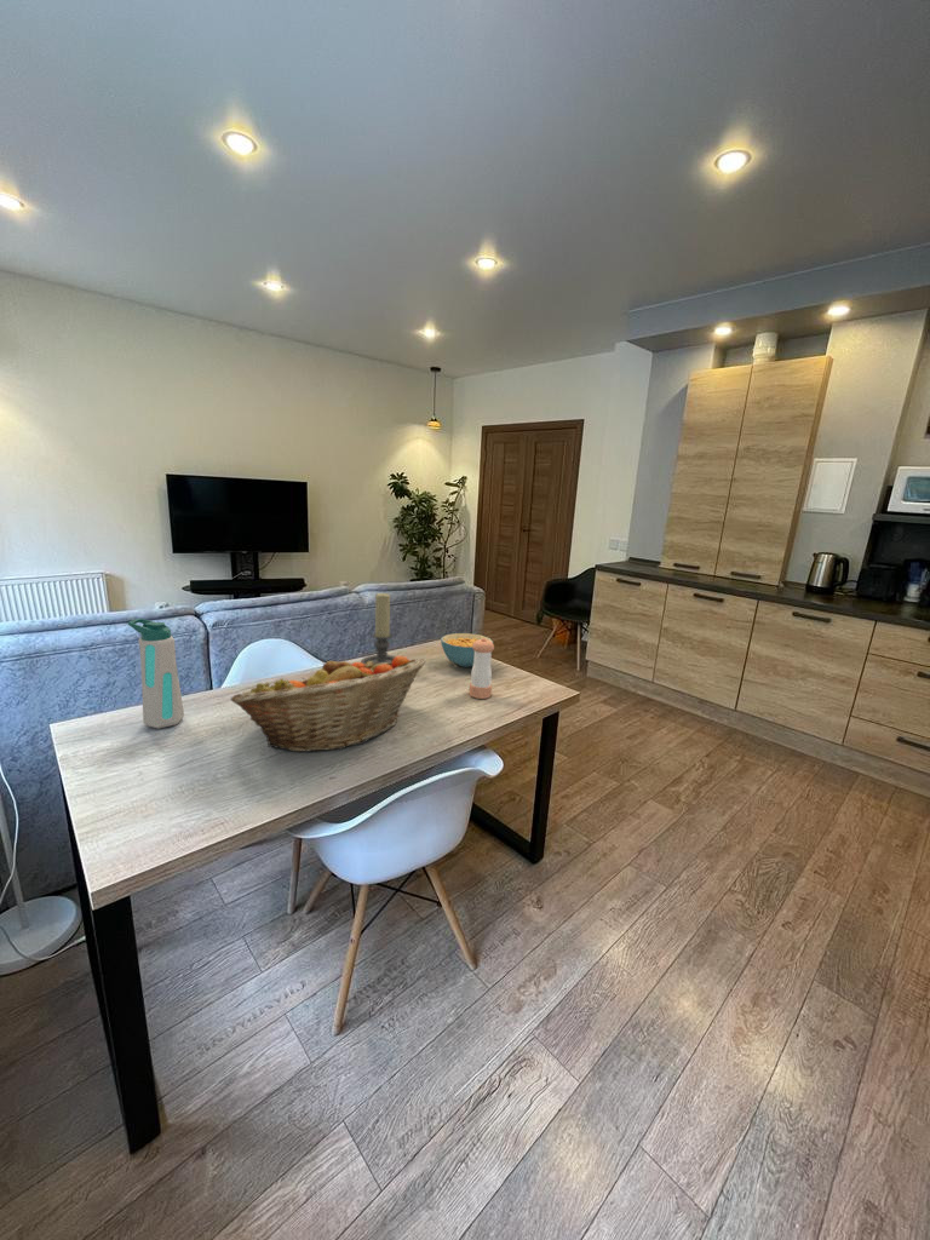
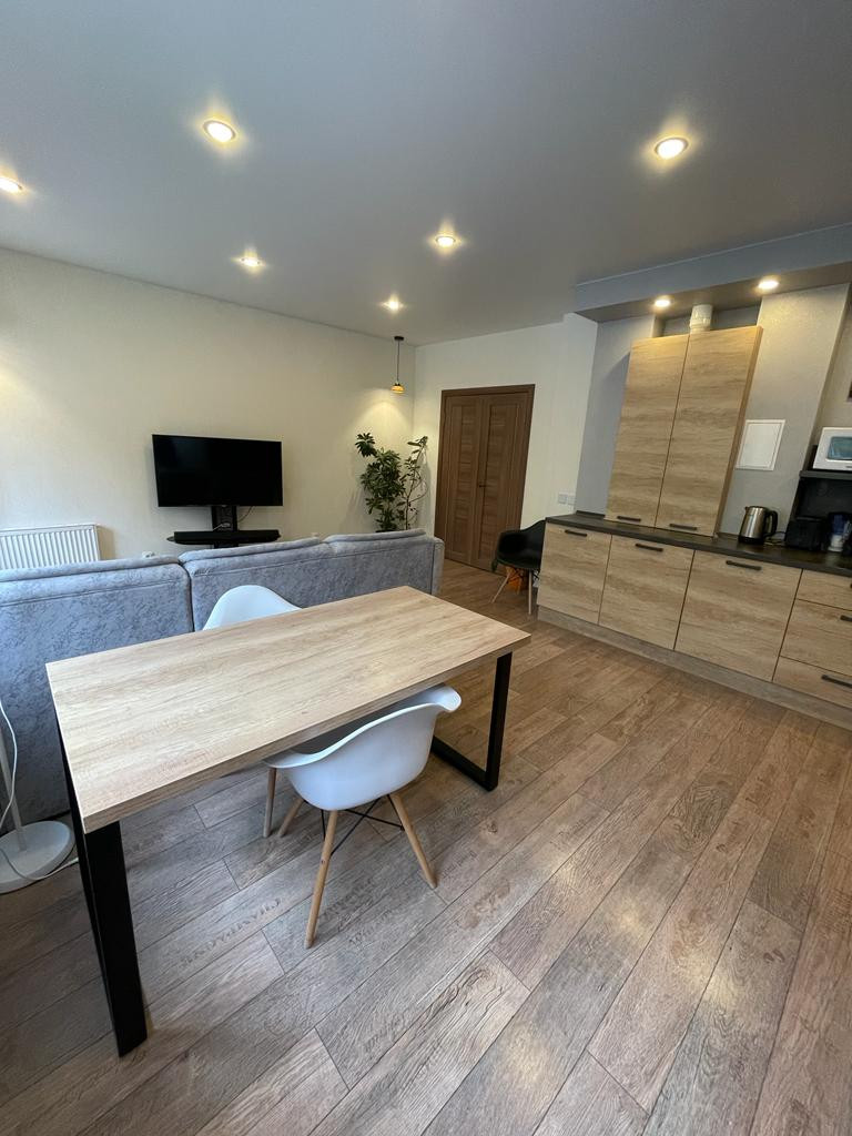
- fruit basket (335, 691)
- water bottle (156, 672)
- cereal bowl (466, 651)
- candle holder (385, 631)
- pepper shaker (482, 666)
